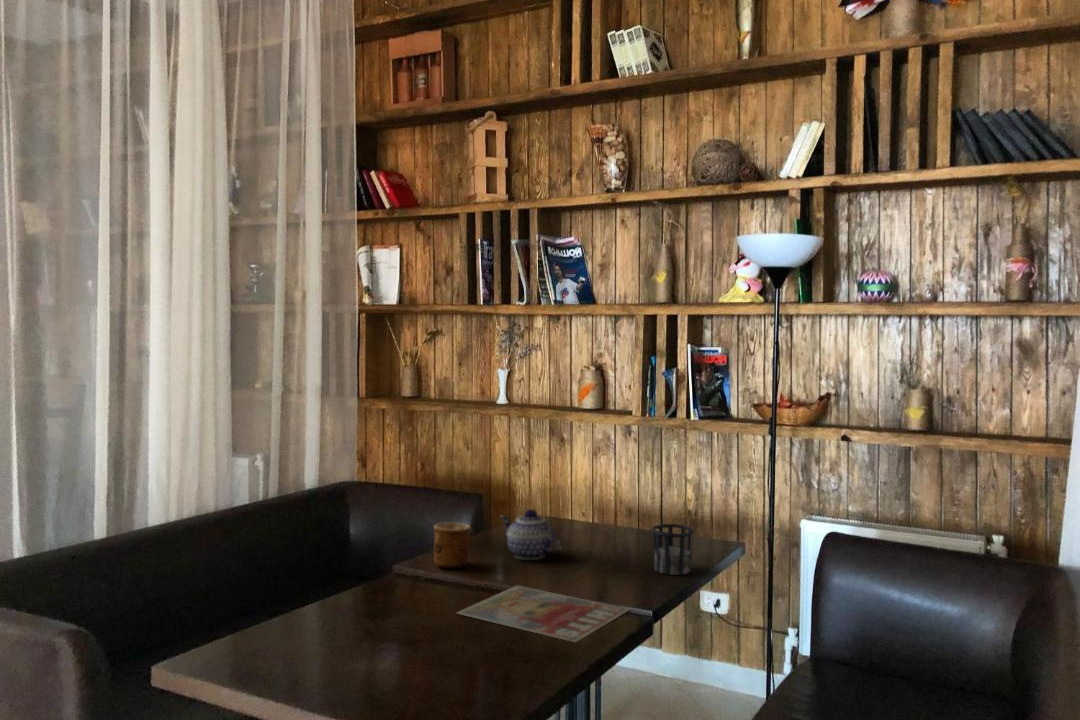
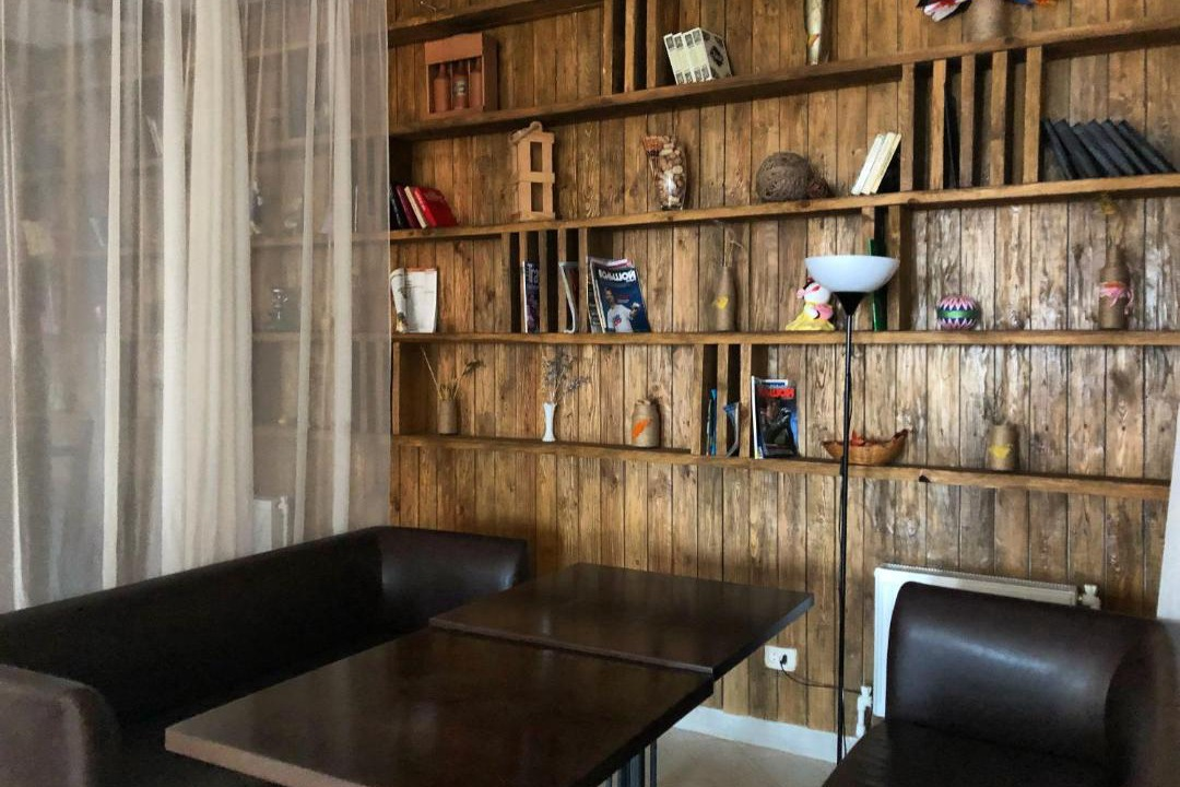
- magazine (543, 611)
- cup (672, 549)
- teapot (529, 532)
- cup (452, 544)
